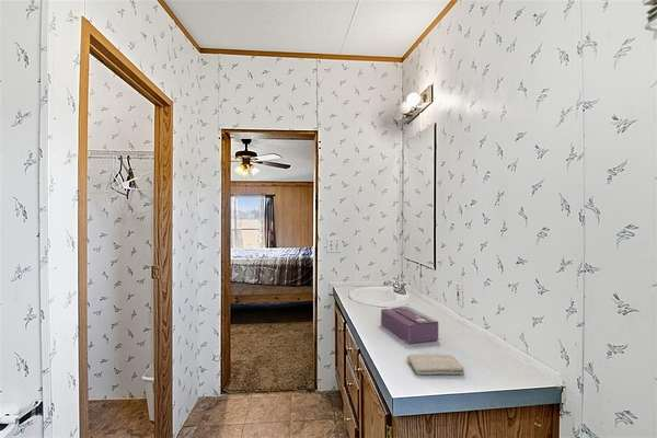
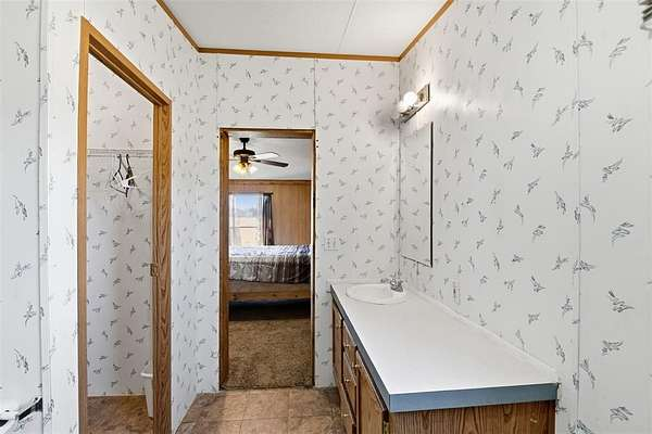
- tissue box (407, 323)
- washcloth (435, 364)
